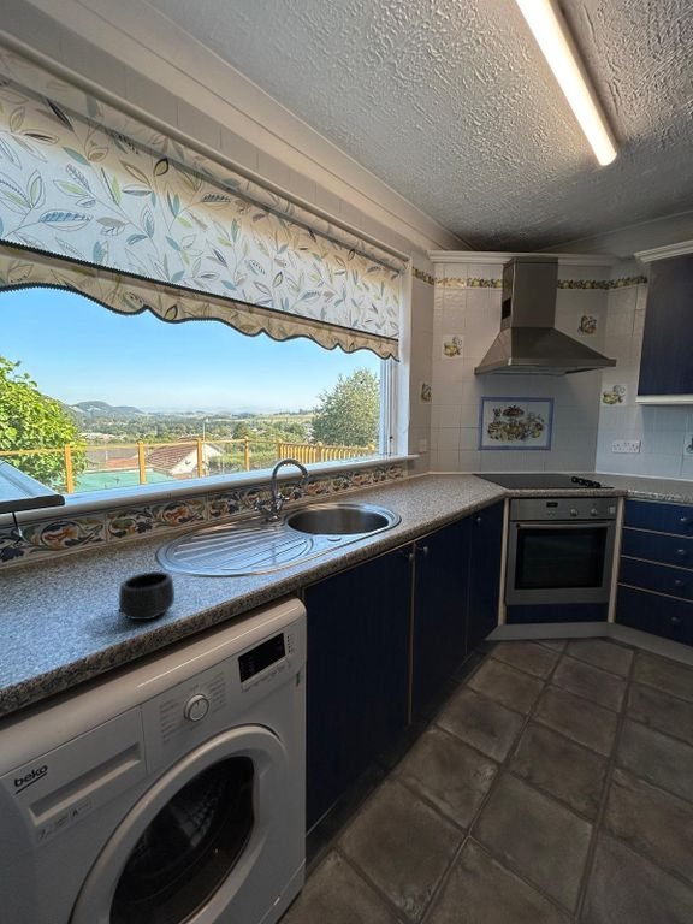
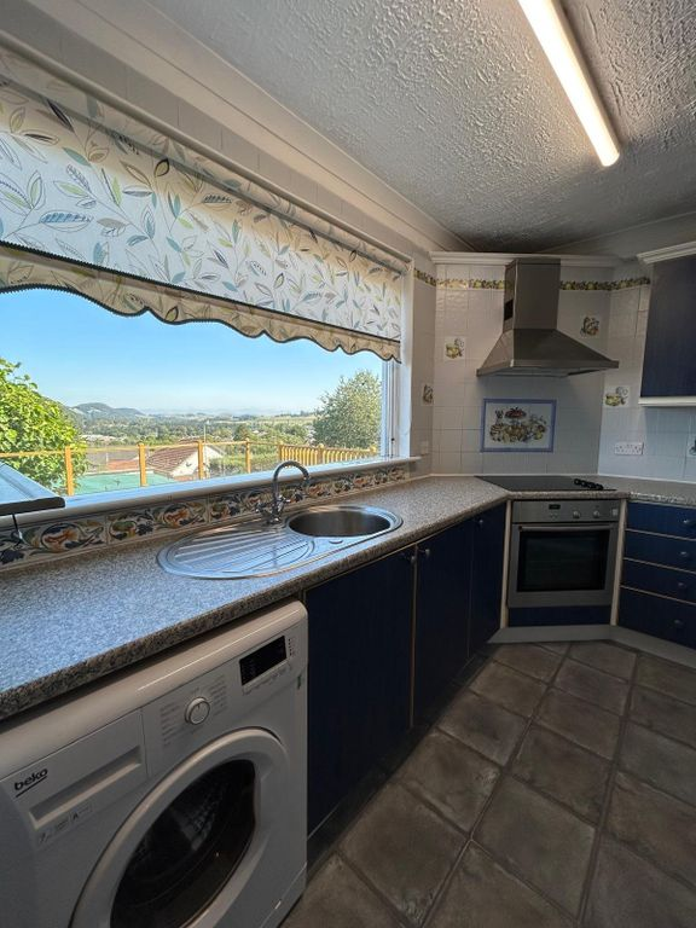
- mug (143, 598)
